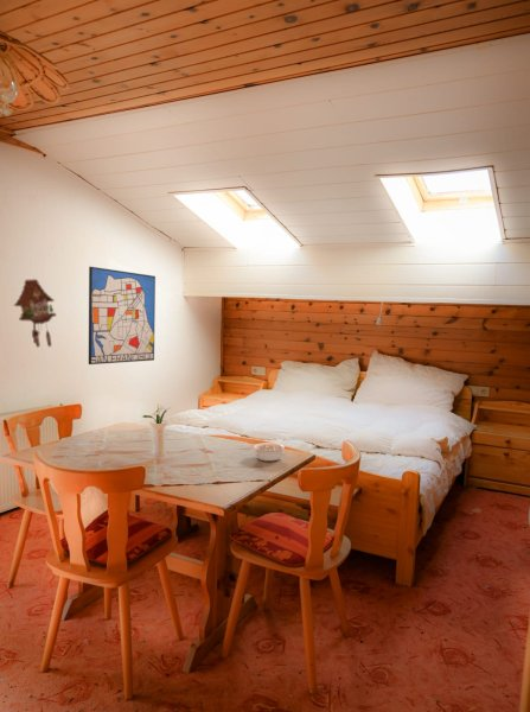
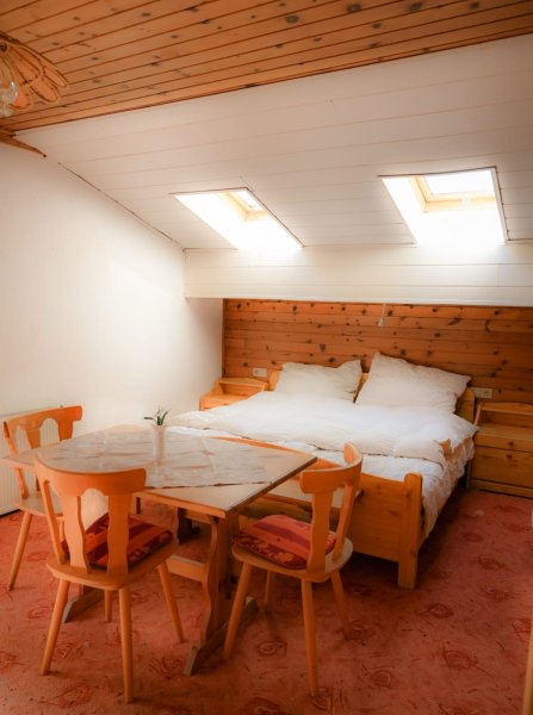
- wall art (123, 317)
- cuckoo clock (36, 313)
- legume (269, 451)
